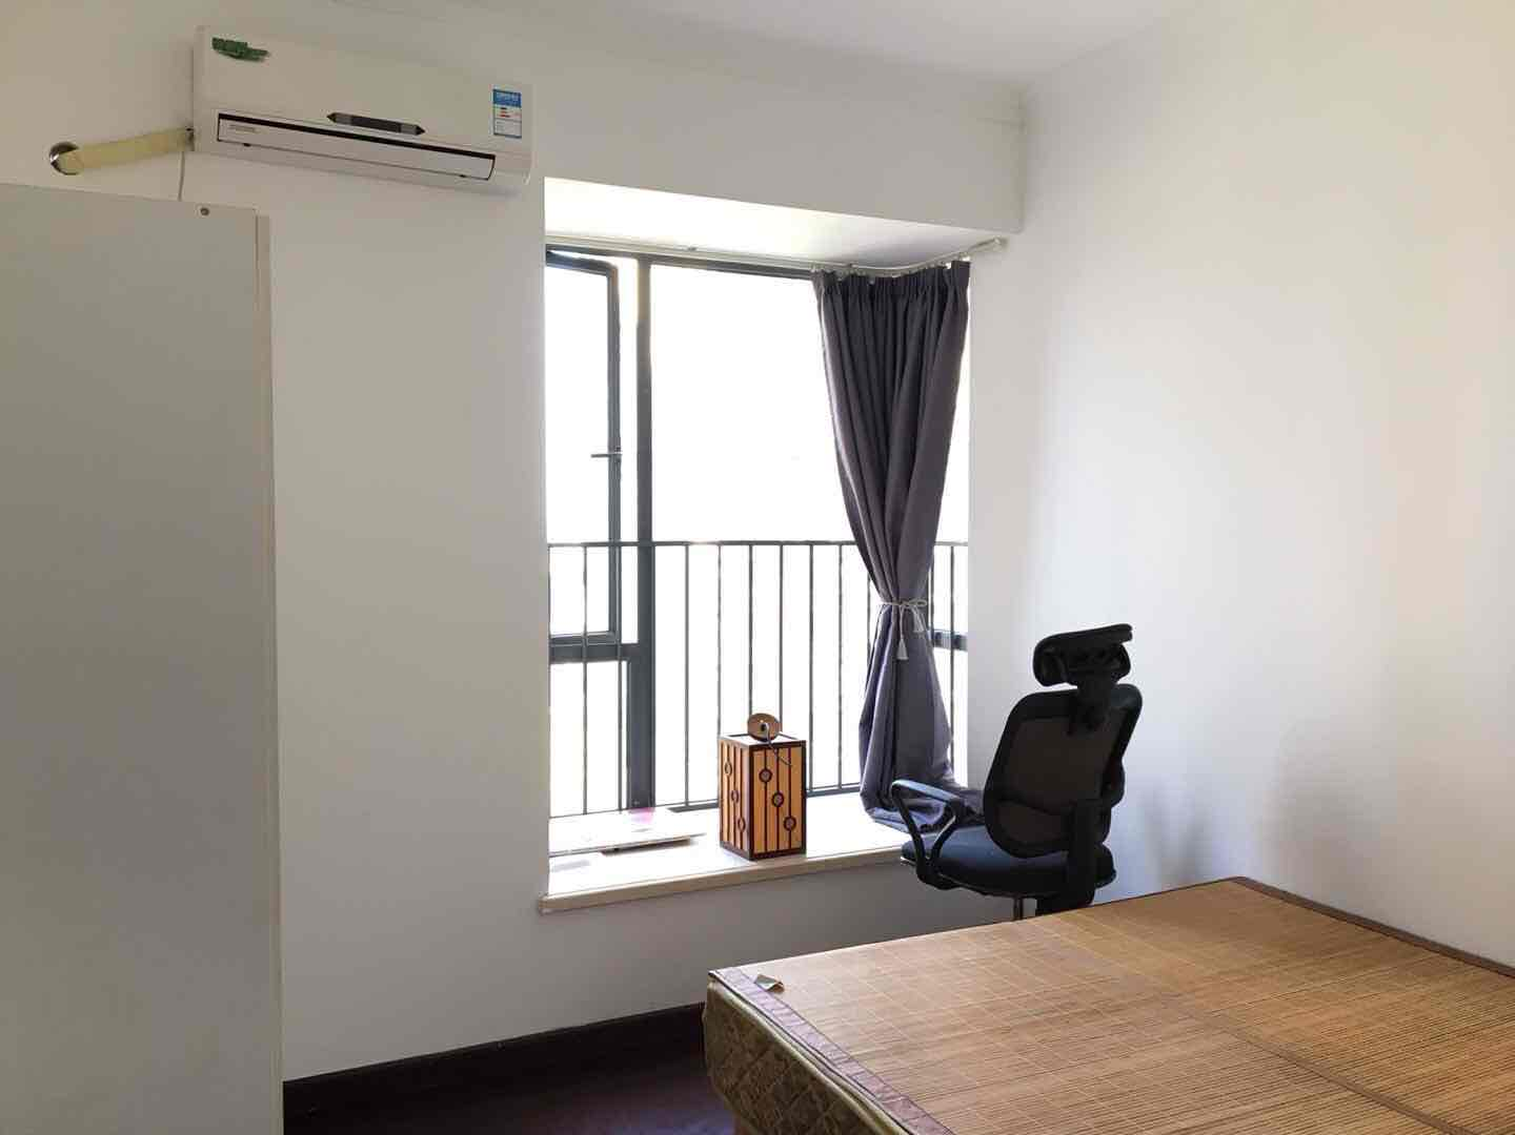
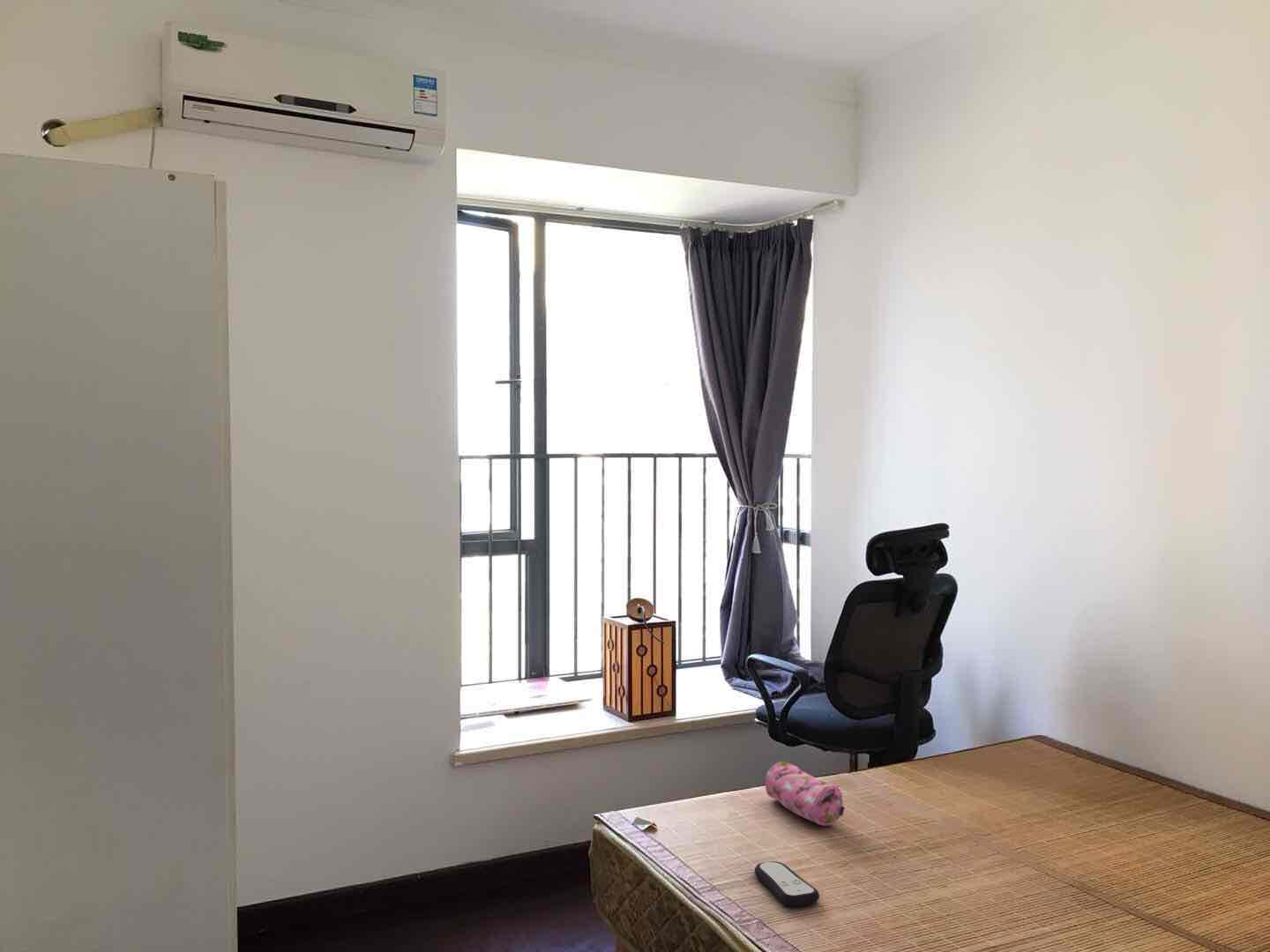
+ pencil case (803, 792)
+ remote control (784, 881)
